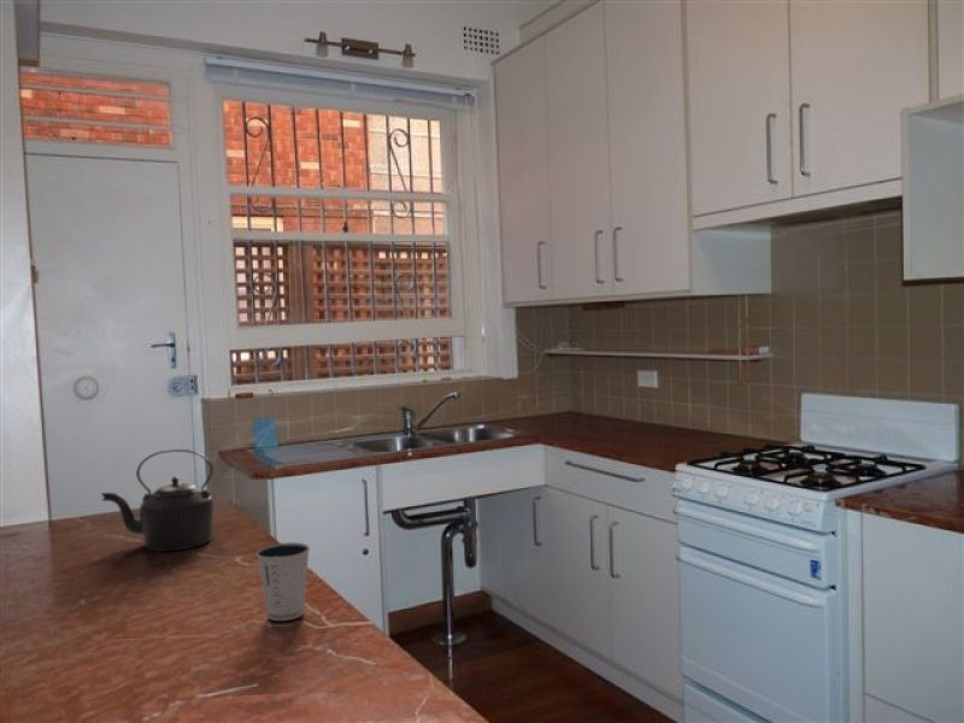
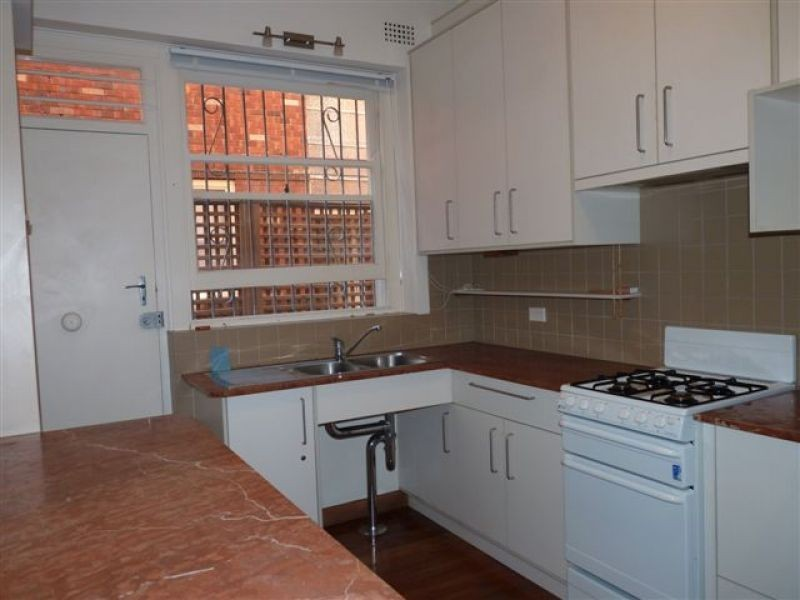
- kettle (158, 496)
- dixie cup (284, 582)
